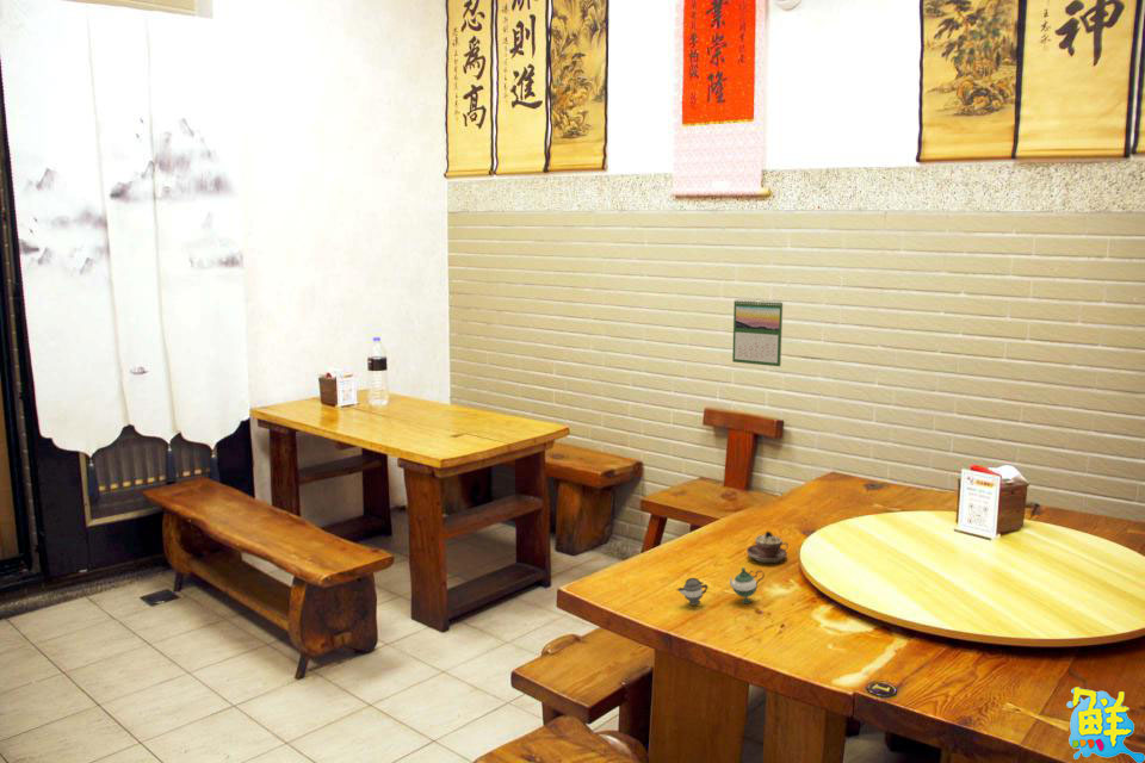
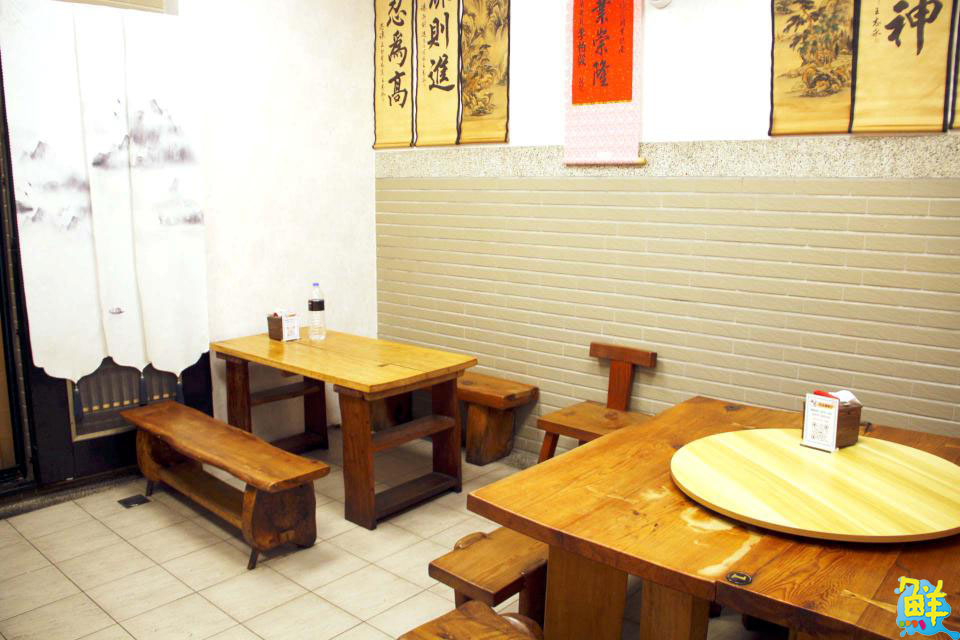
- teacup (767, 544)
- teapot (730, 584)
- calendar (756, 331)
